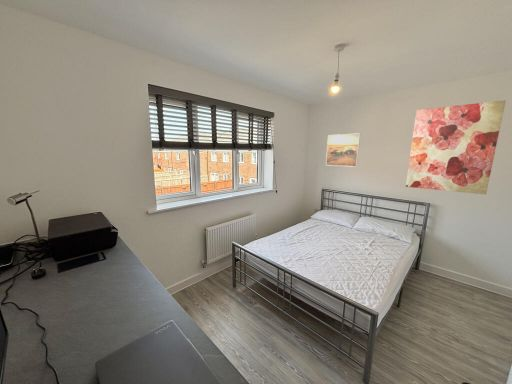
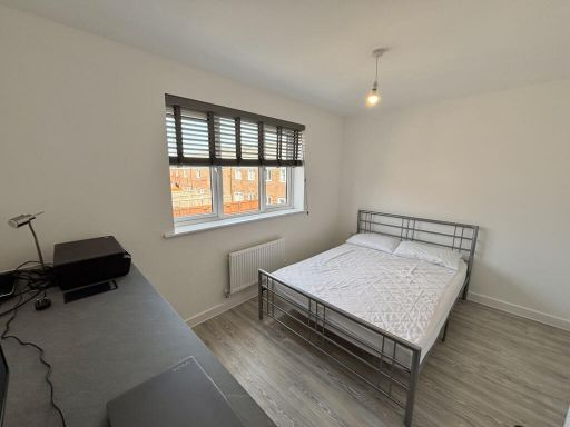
- wall art (449, 149)
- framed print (342, 150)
